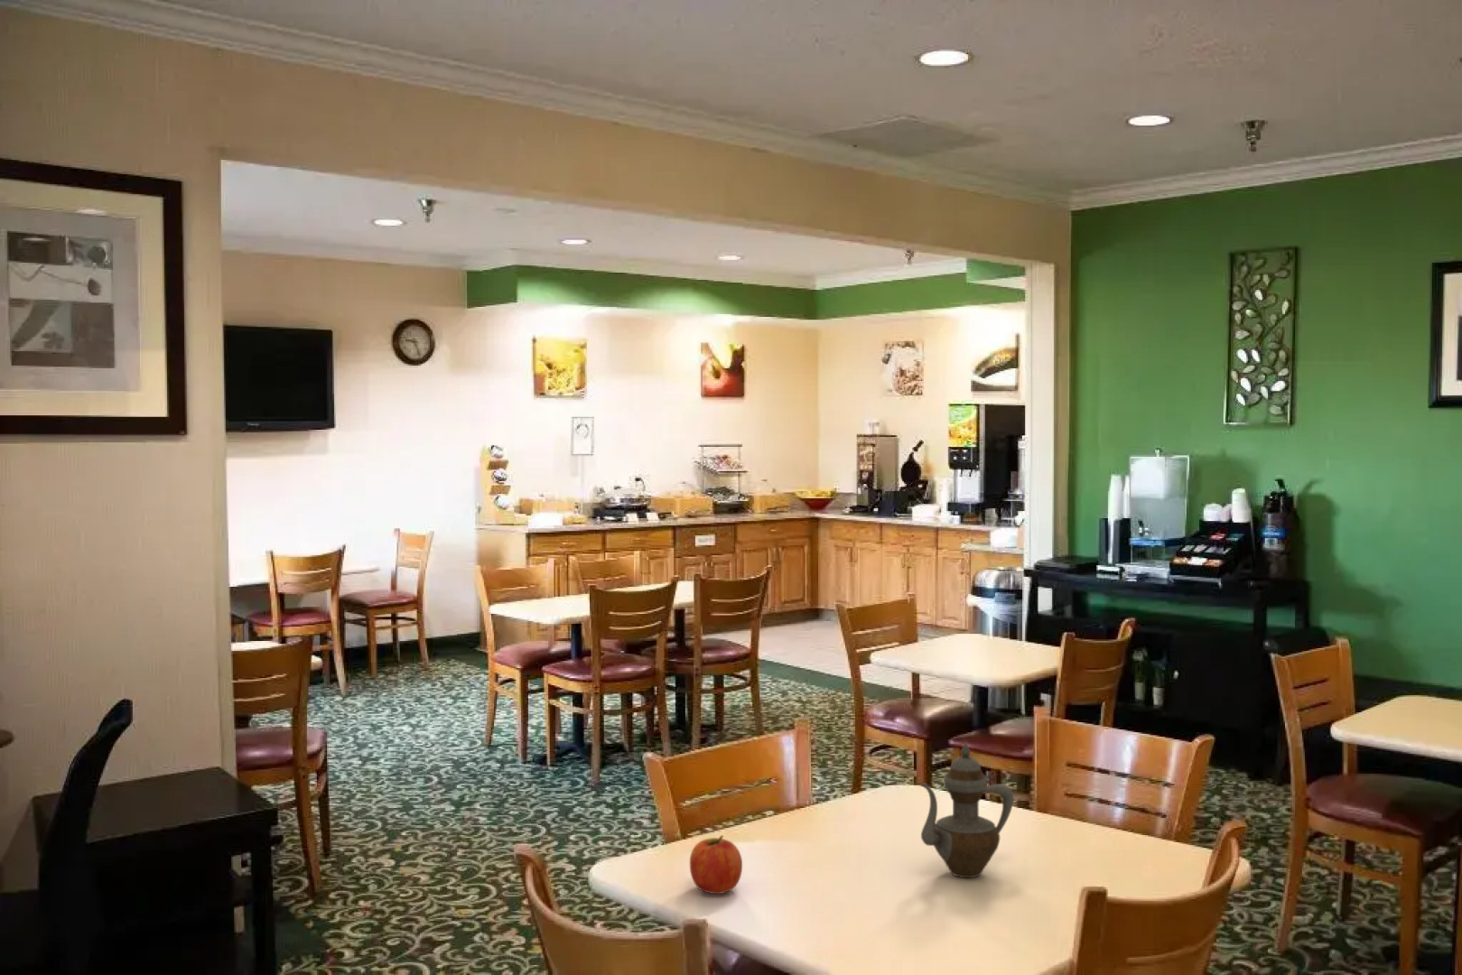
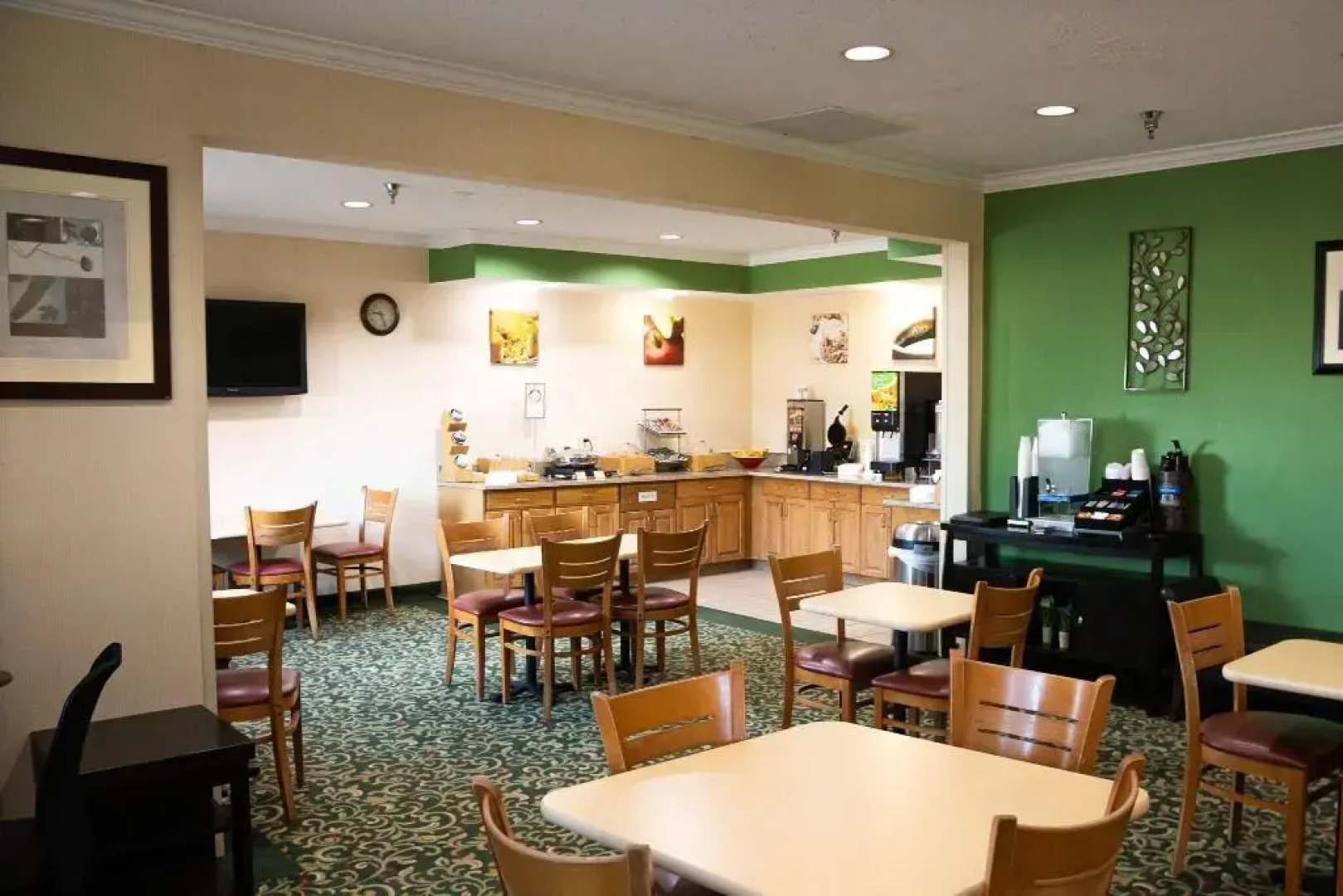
- teapot (967, 807)
- fruit (715, 862)
